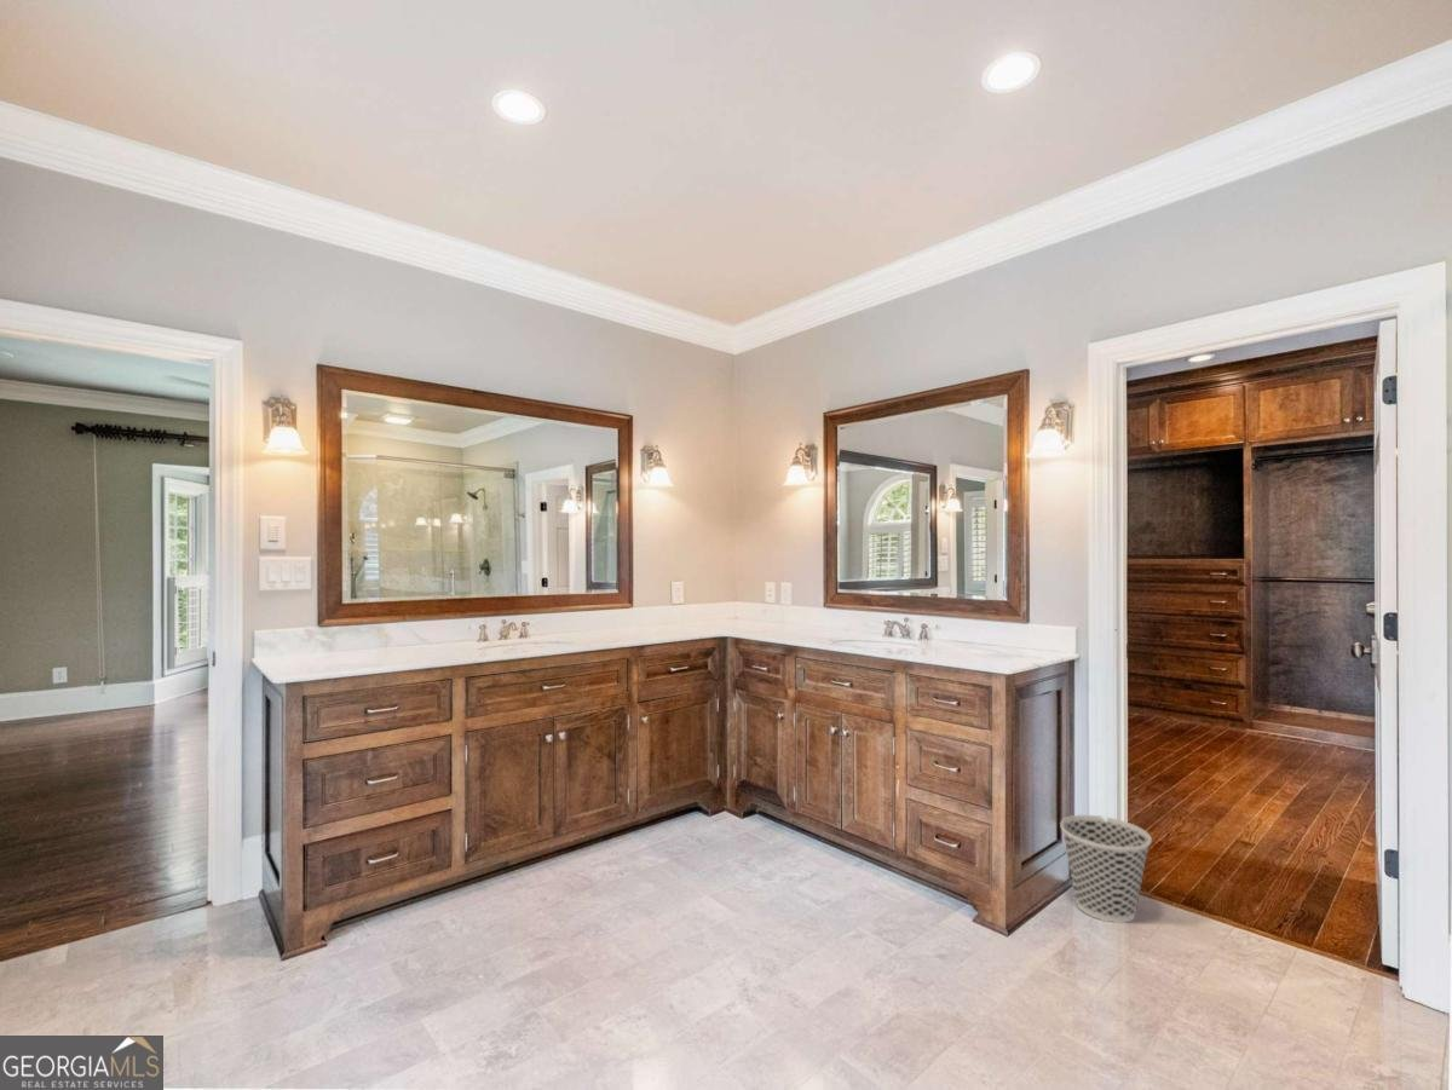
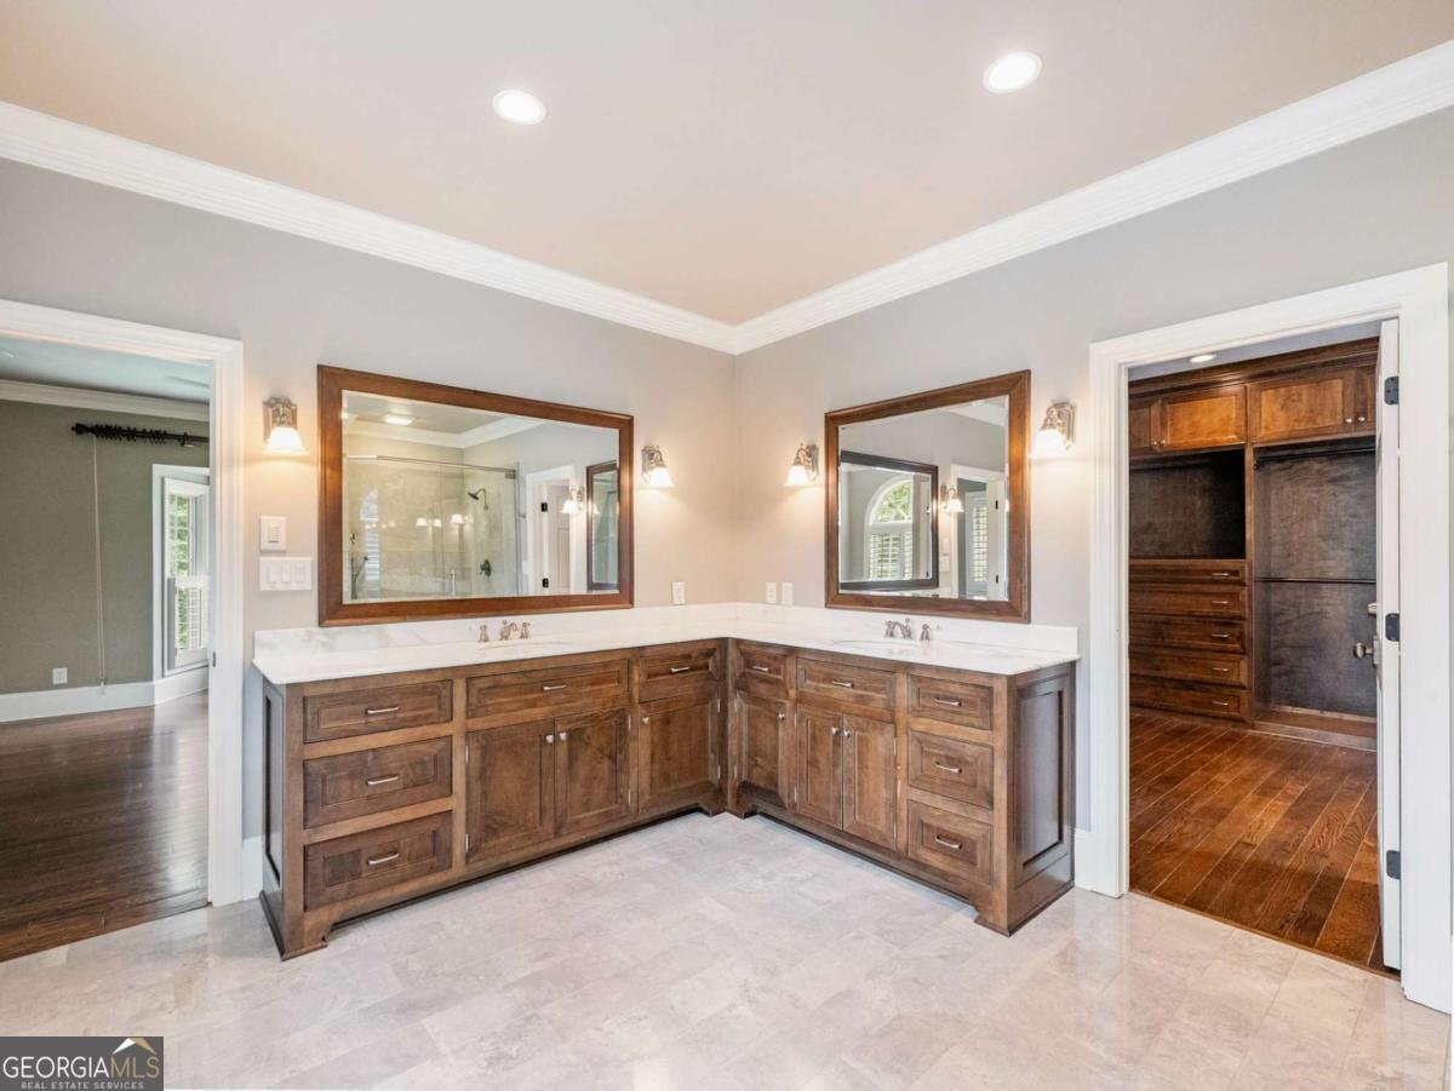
- wastebasket (1105, 869)
